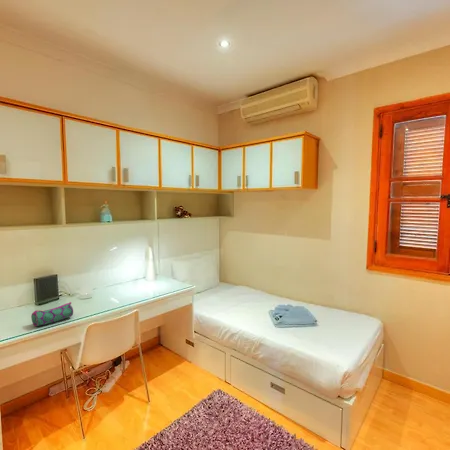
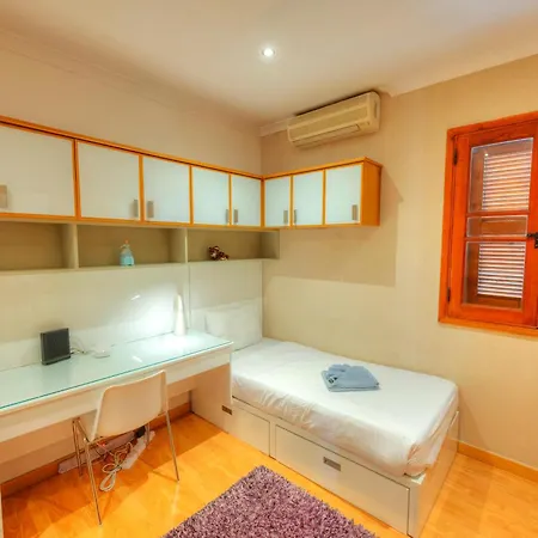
- pencil case (53, 313)
